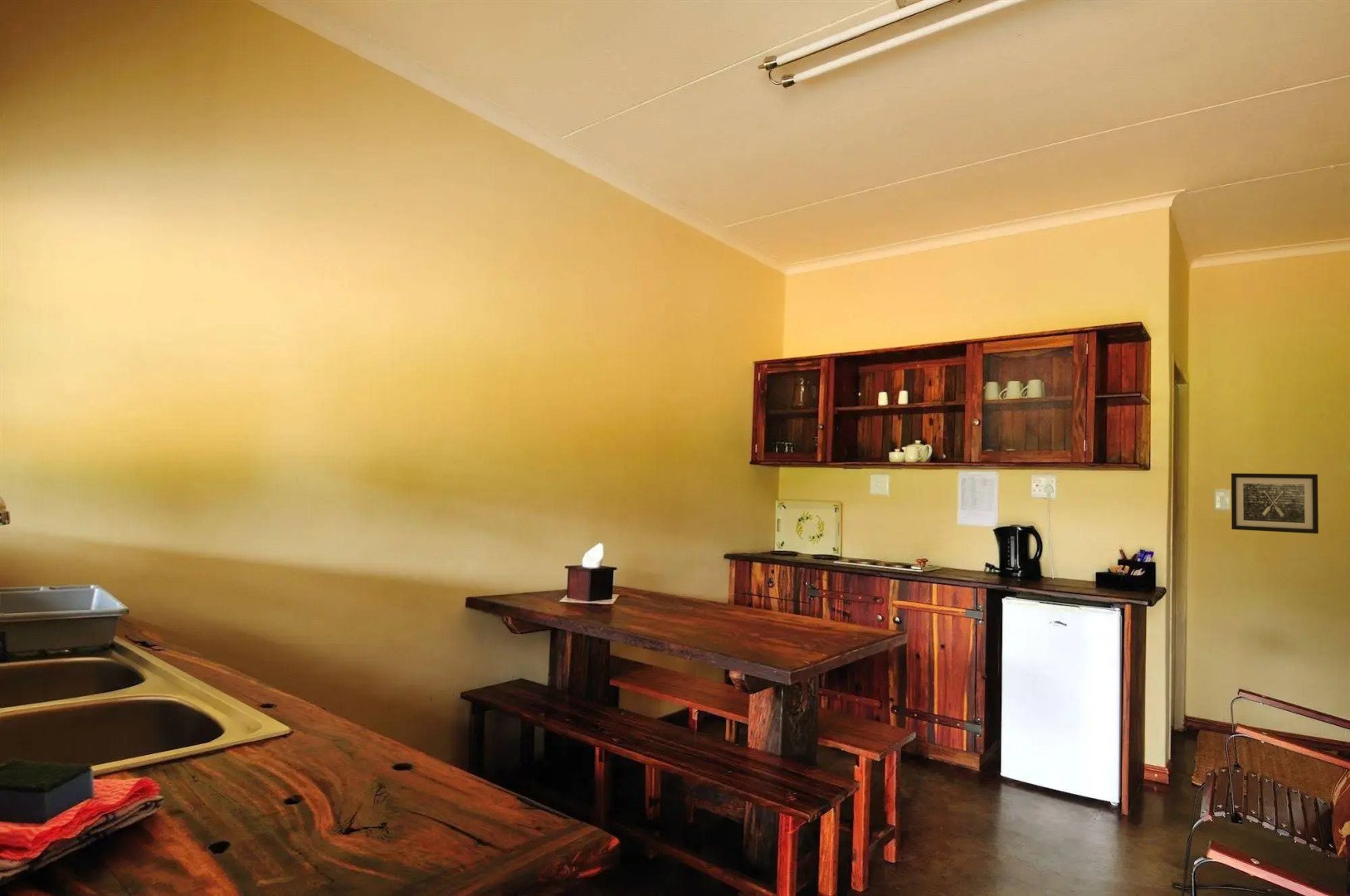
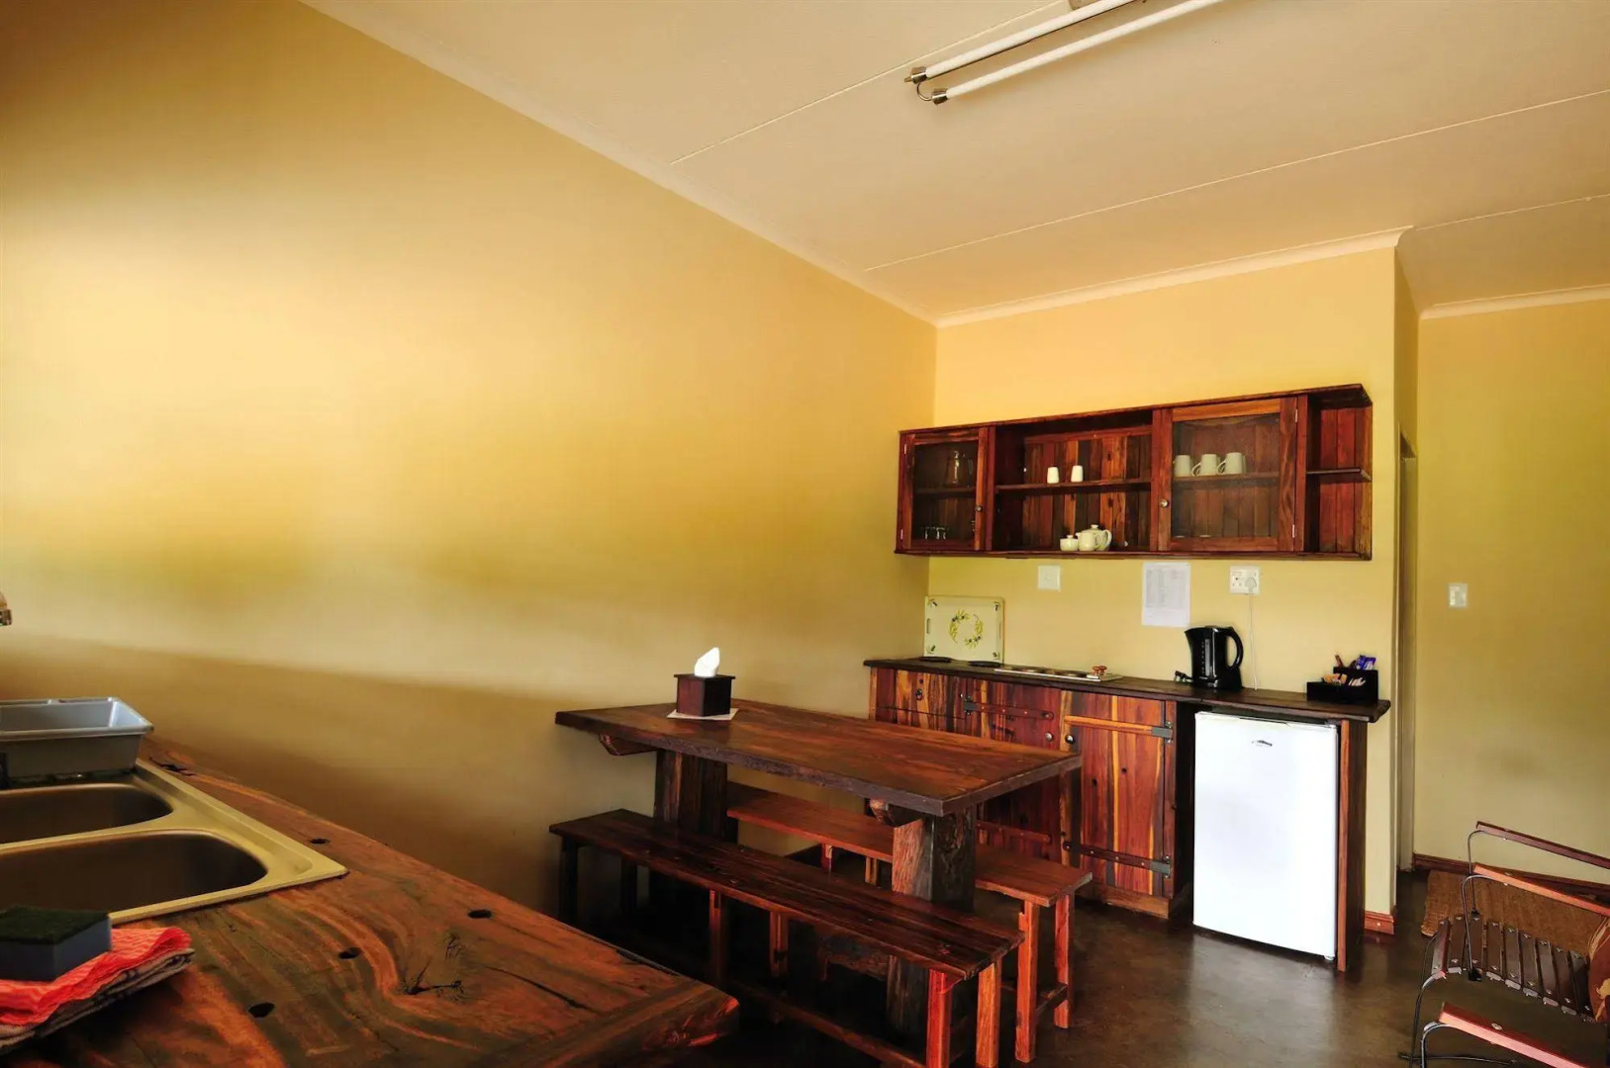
- wall art (1273, 502)
